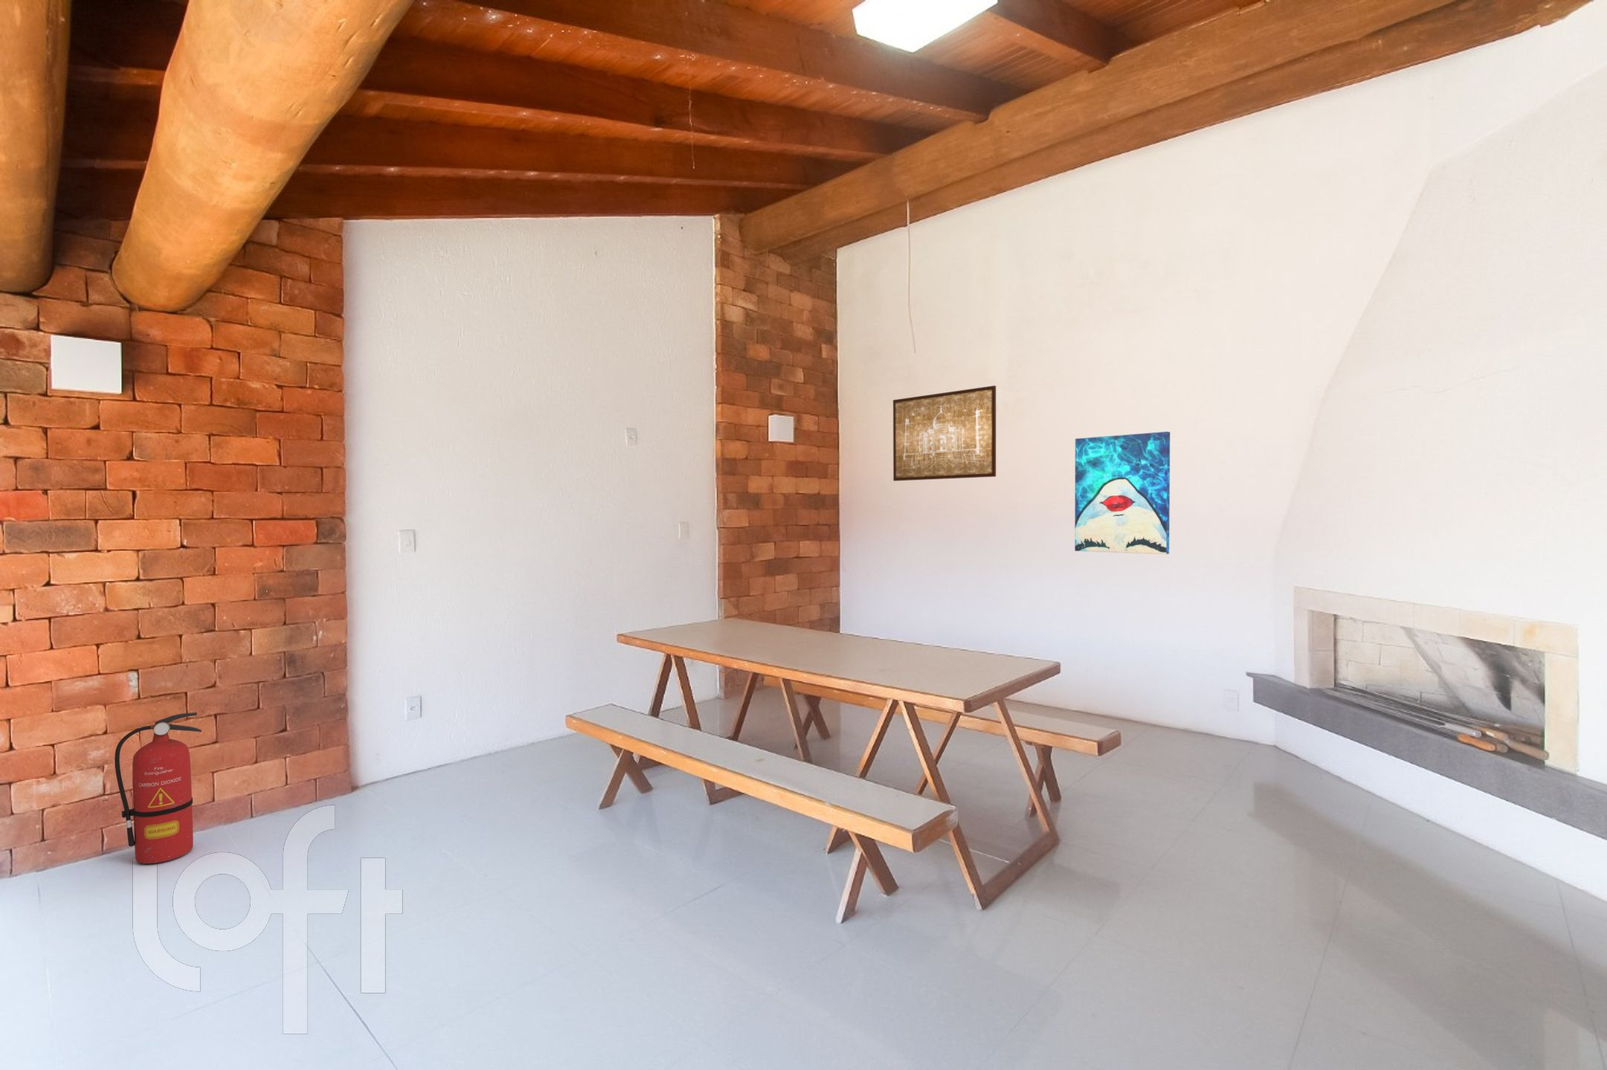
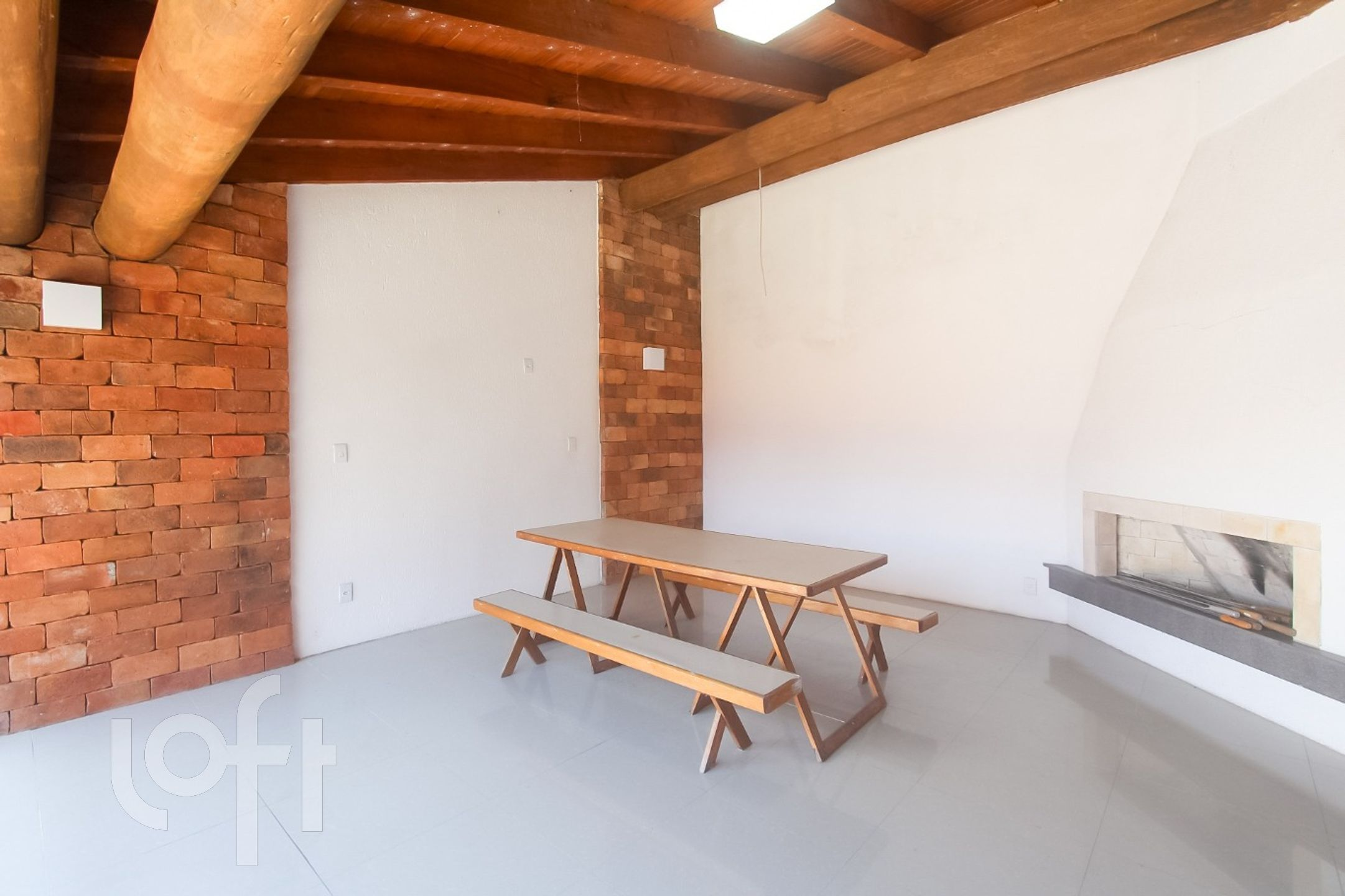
- wall art (1121, 493)
- fire extinguisher (160, 786)
- wall art (941, 436)
